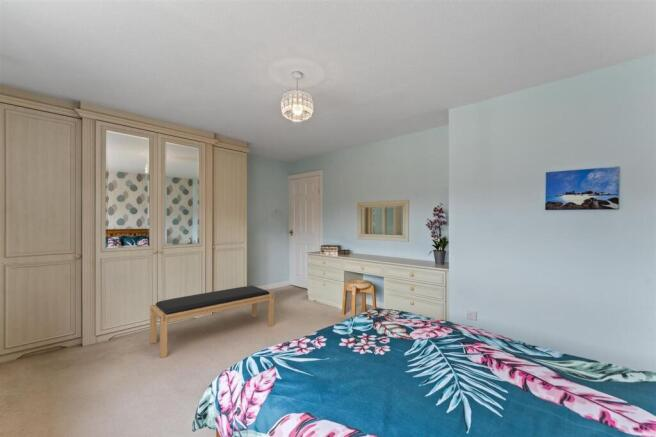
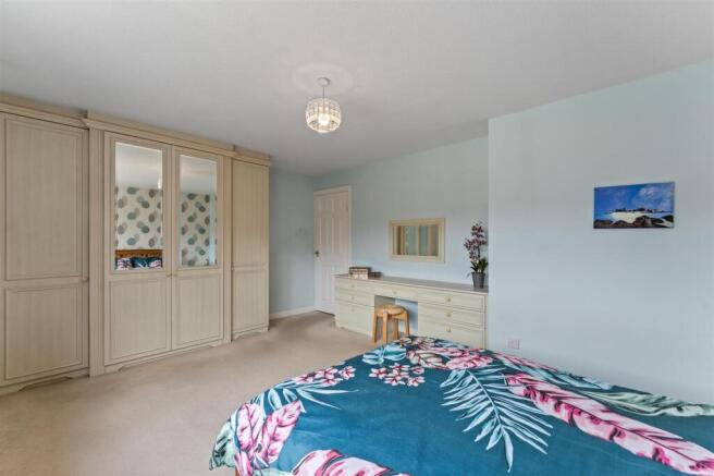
- bench (216, 311)
